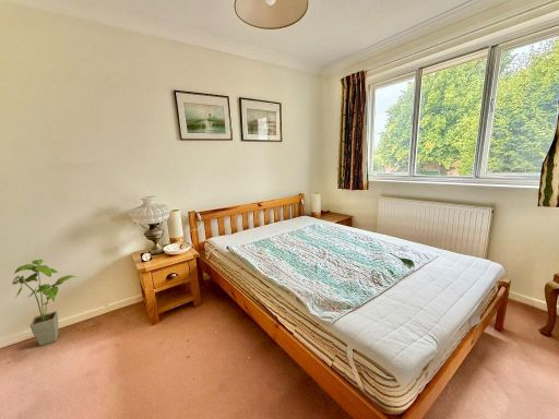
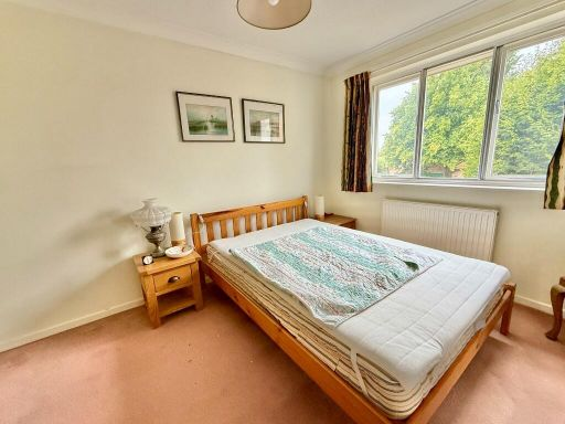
- house plant (47, 300)
